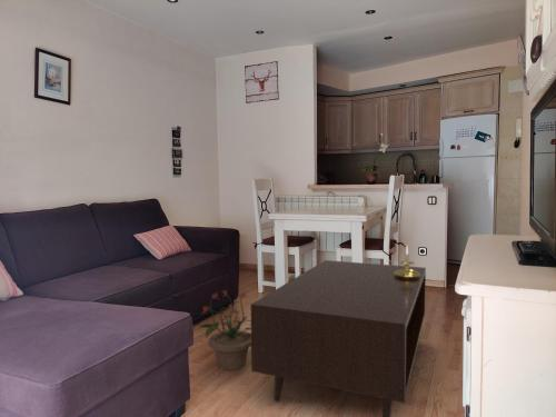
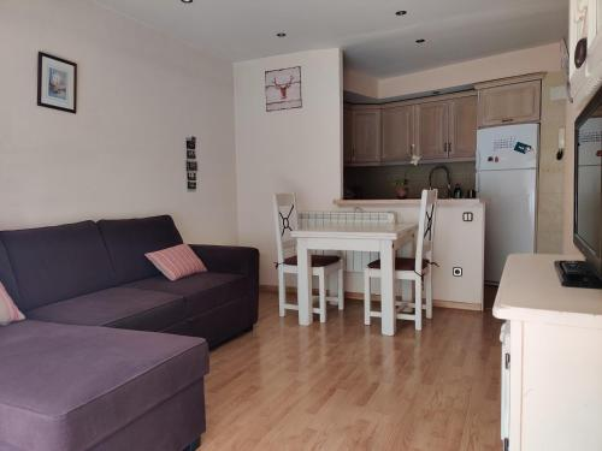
- coffee table (353, 326)
- candle holder (407, 260)
- potted plant (229, 328)
